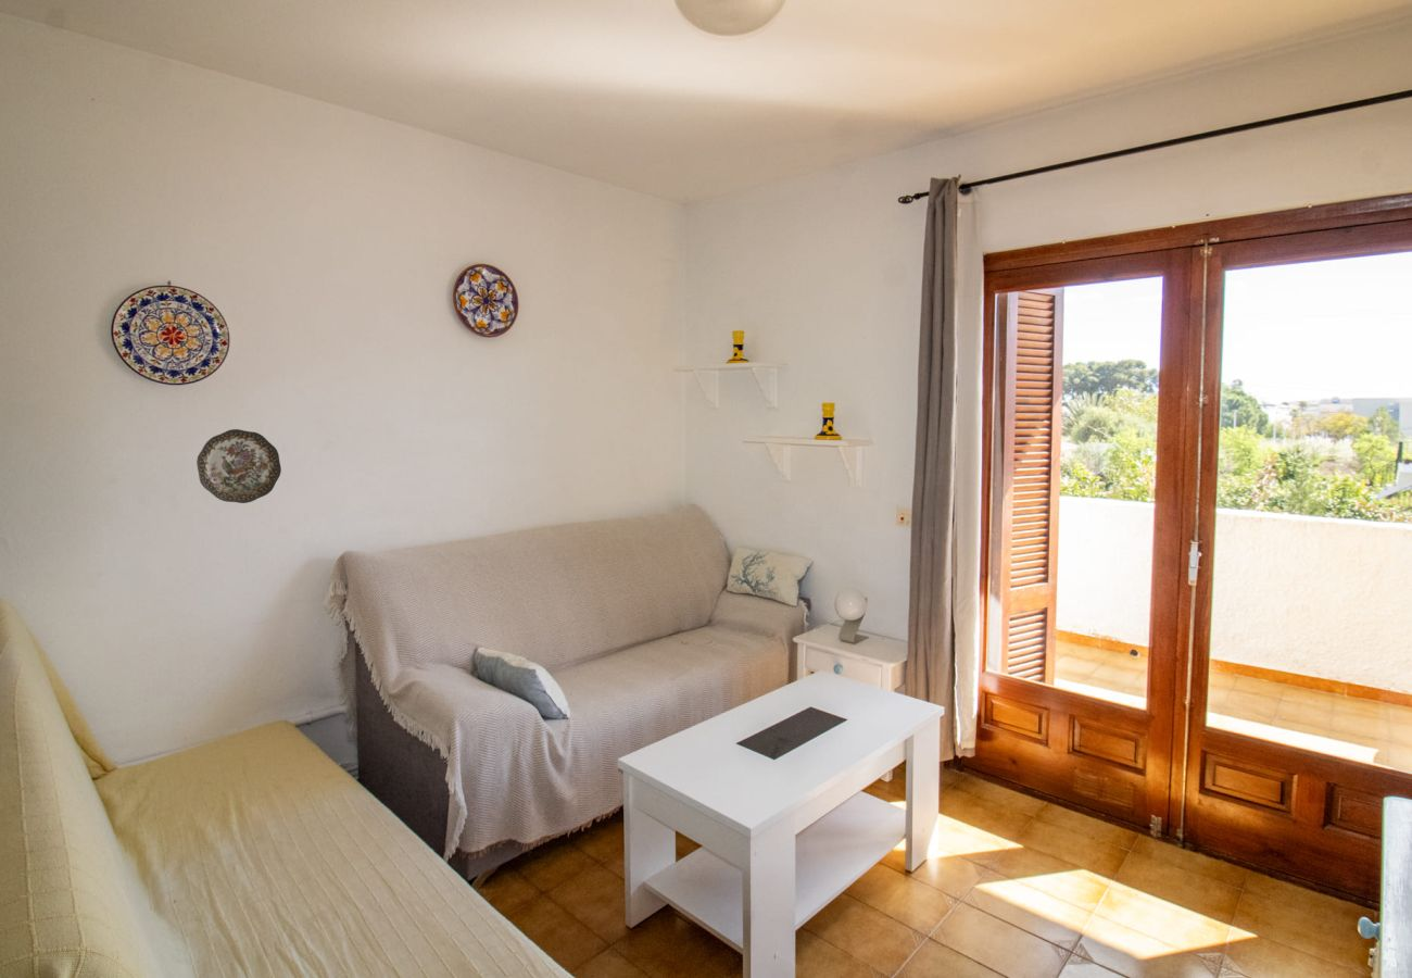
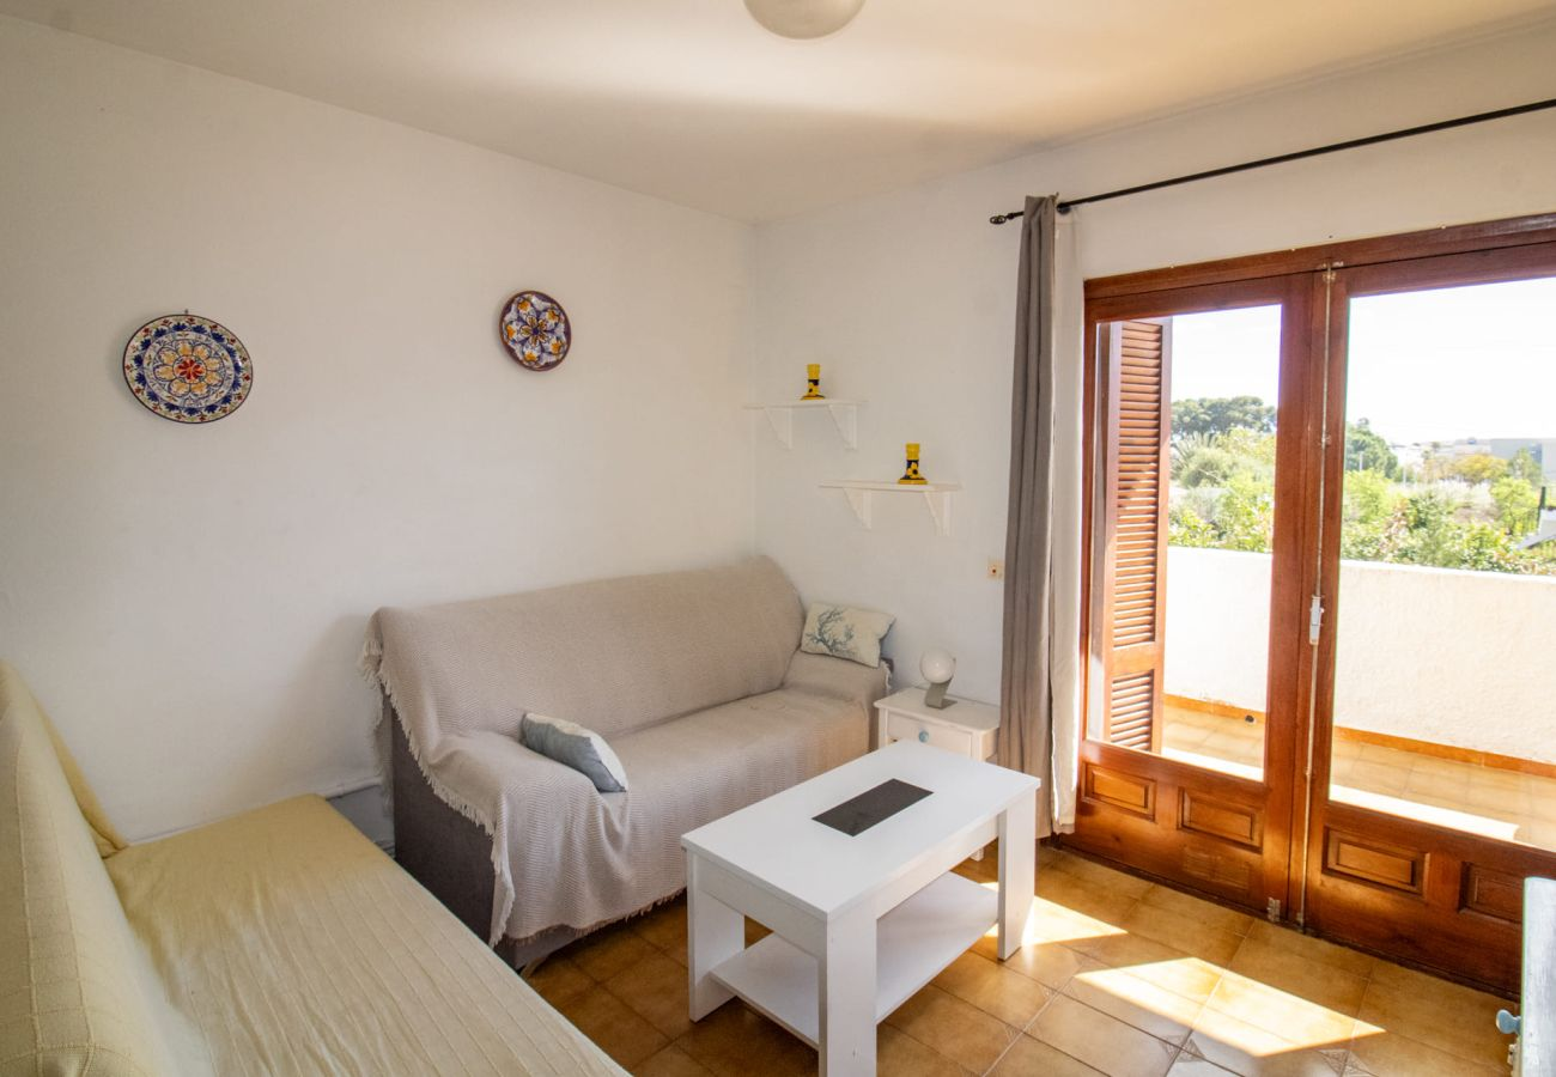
- decorative plate (239, 466)
